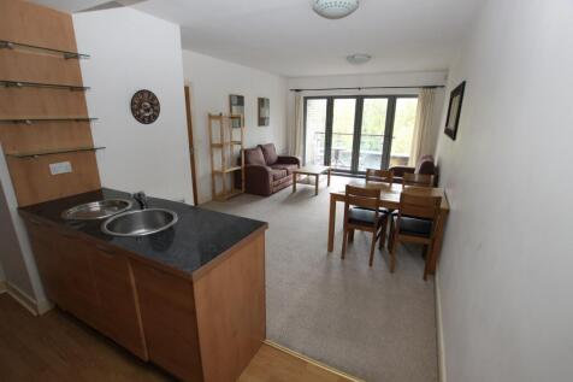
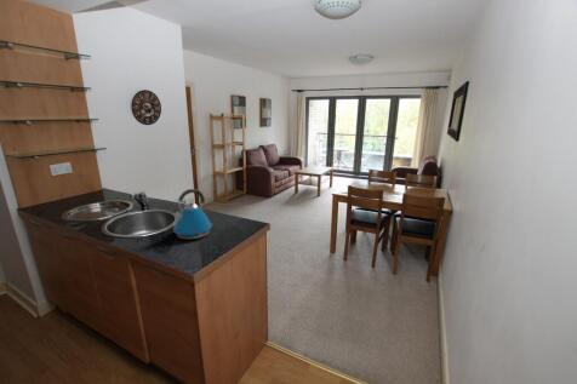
+ kettle (193, 211)
